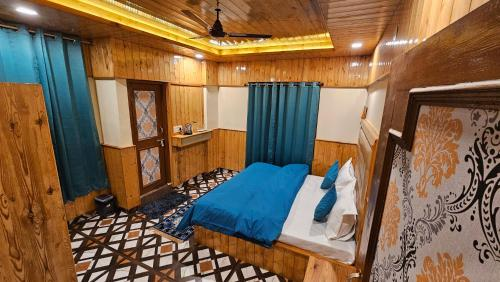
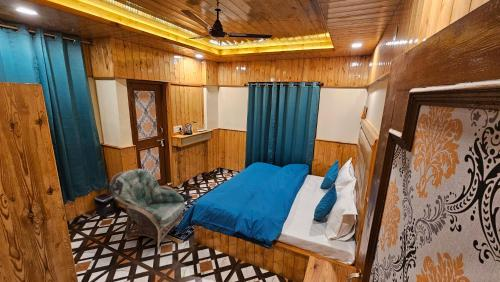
+ armchair (149, 203)
